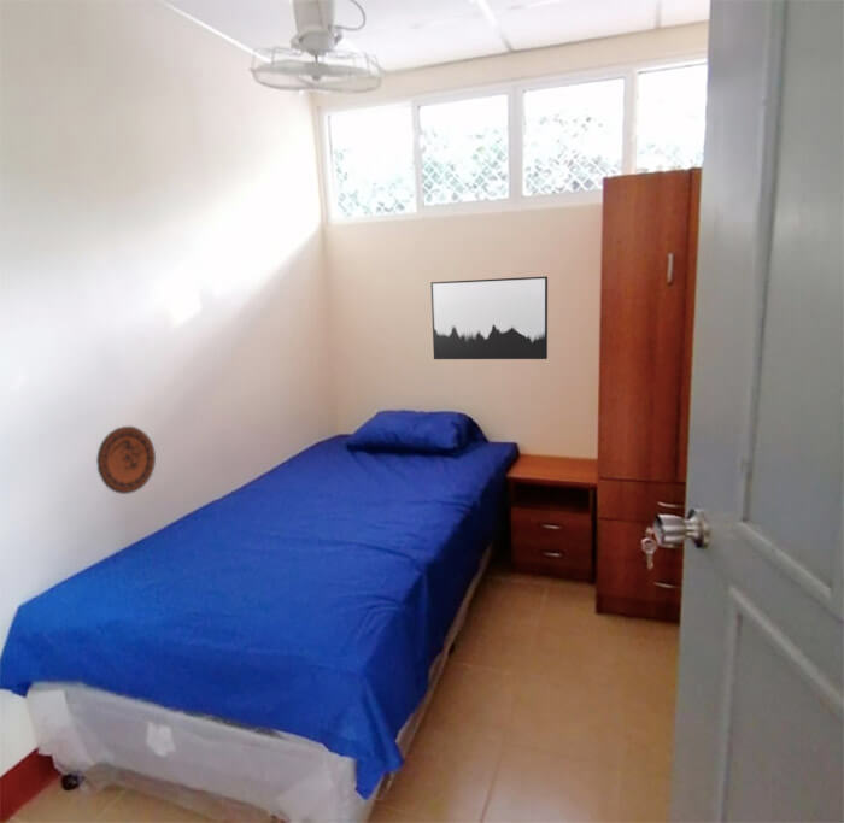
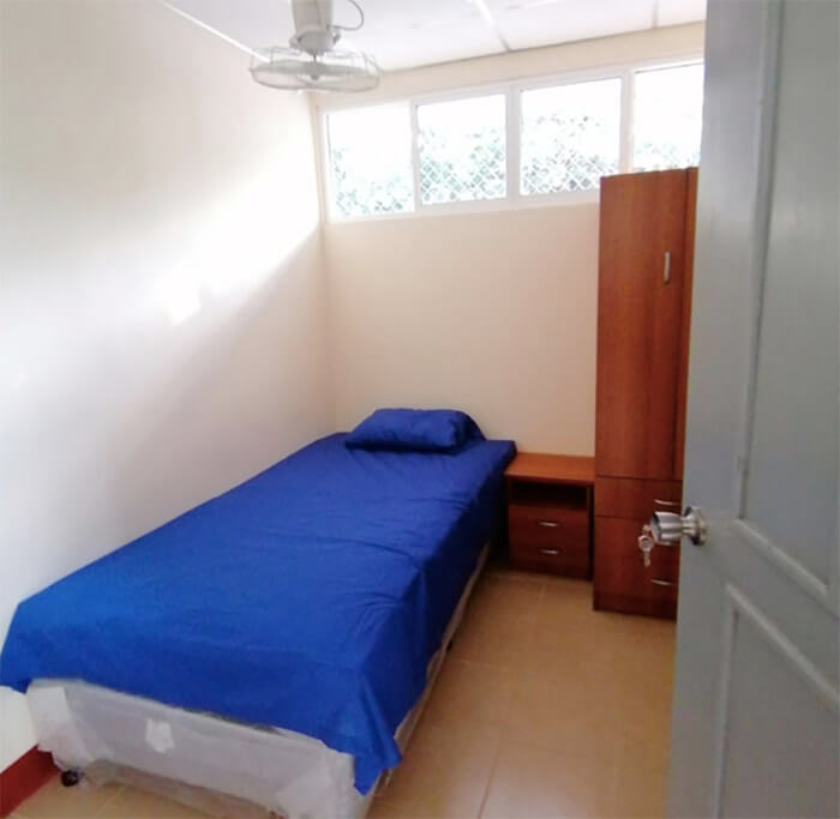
- wall art (487, 319)
- decorative plate (127, 459)
